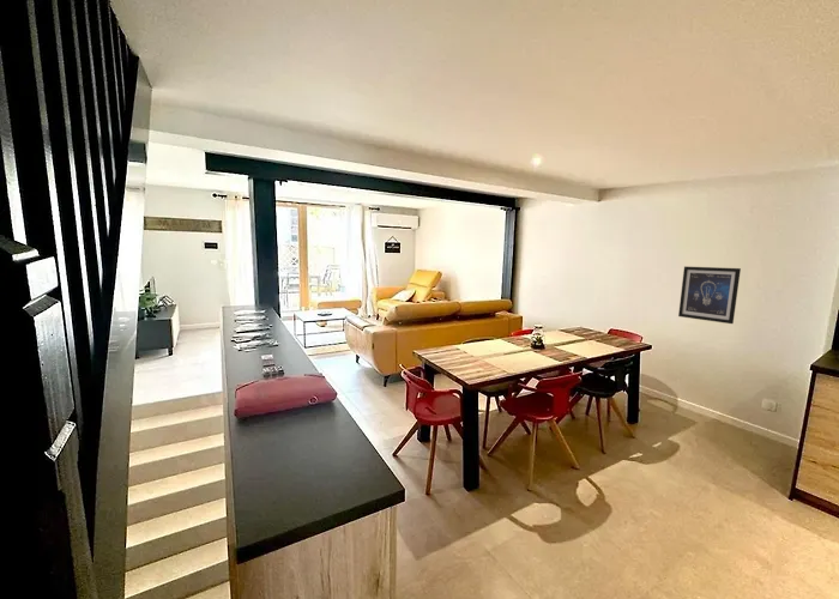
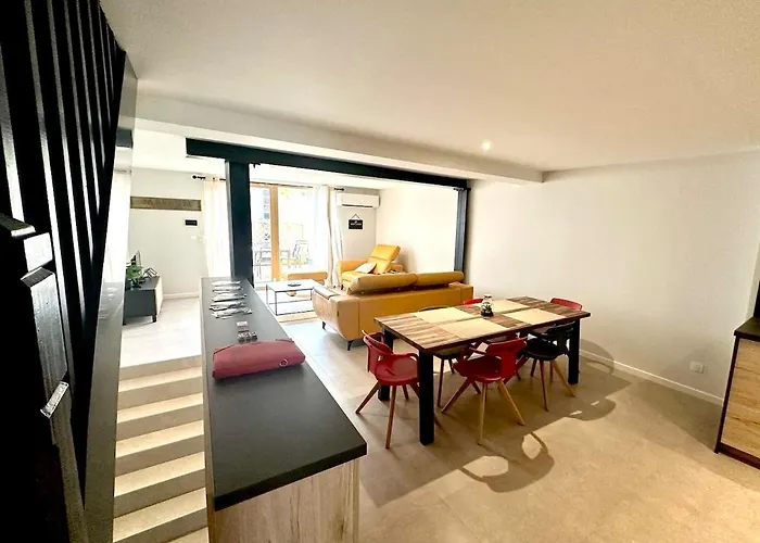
- wall art (707, 294)
